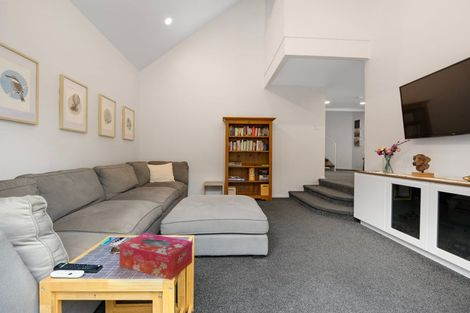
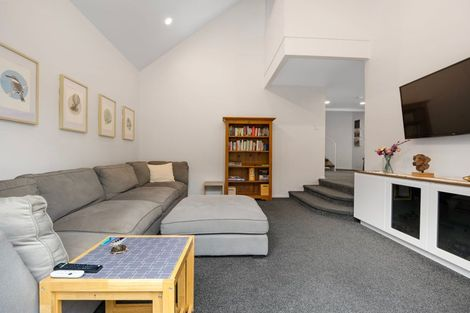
- tissue box (156, 253)
